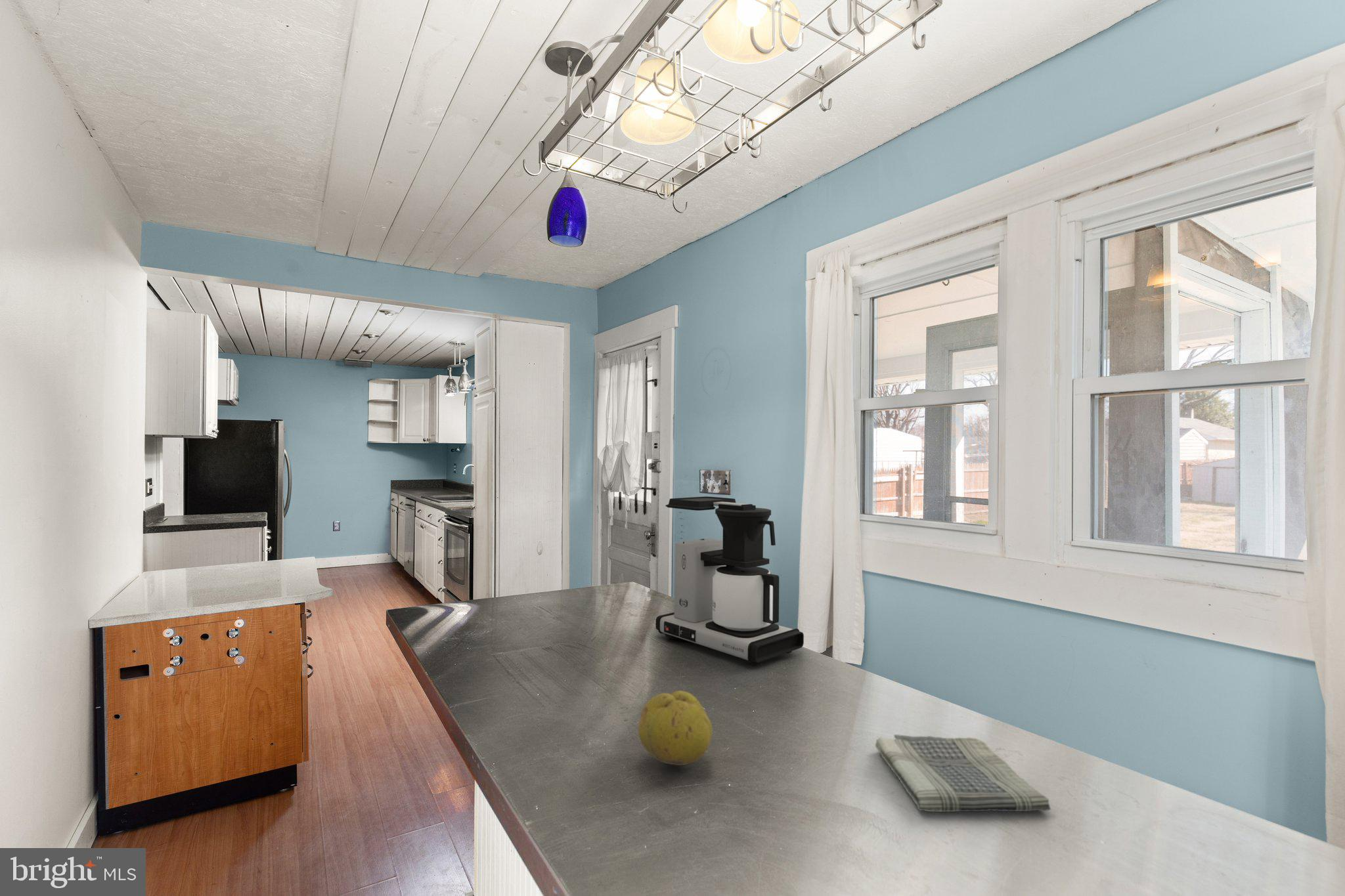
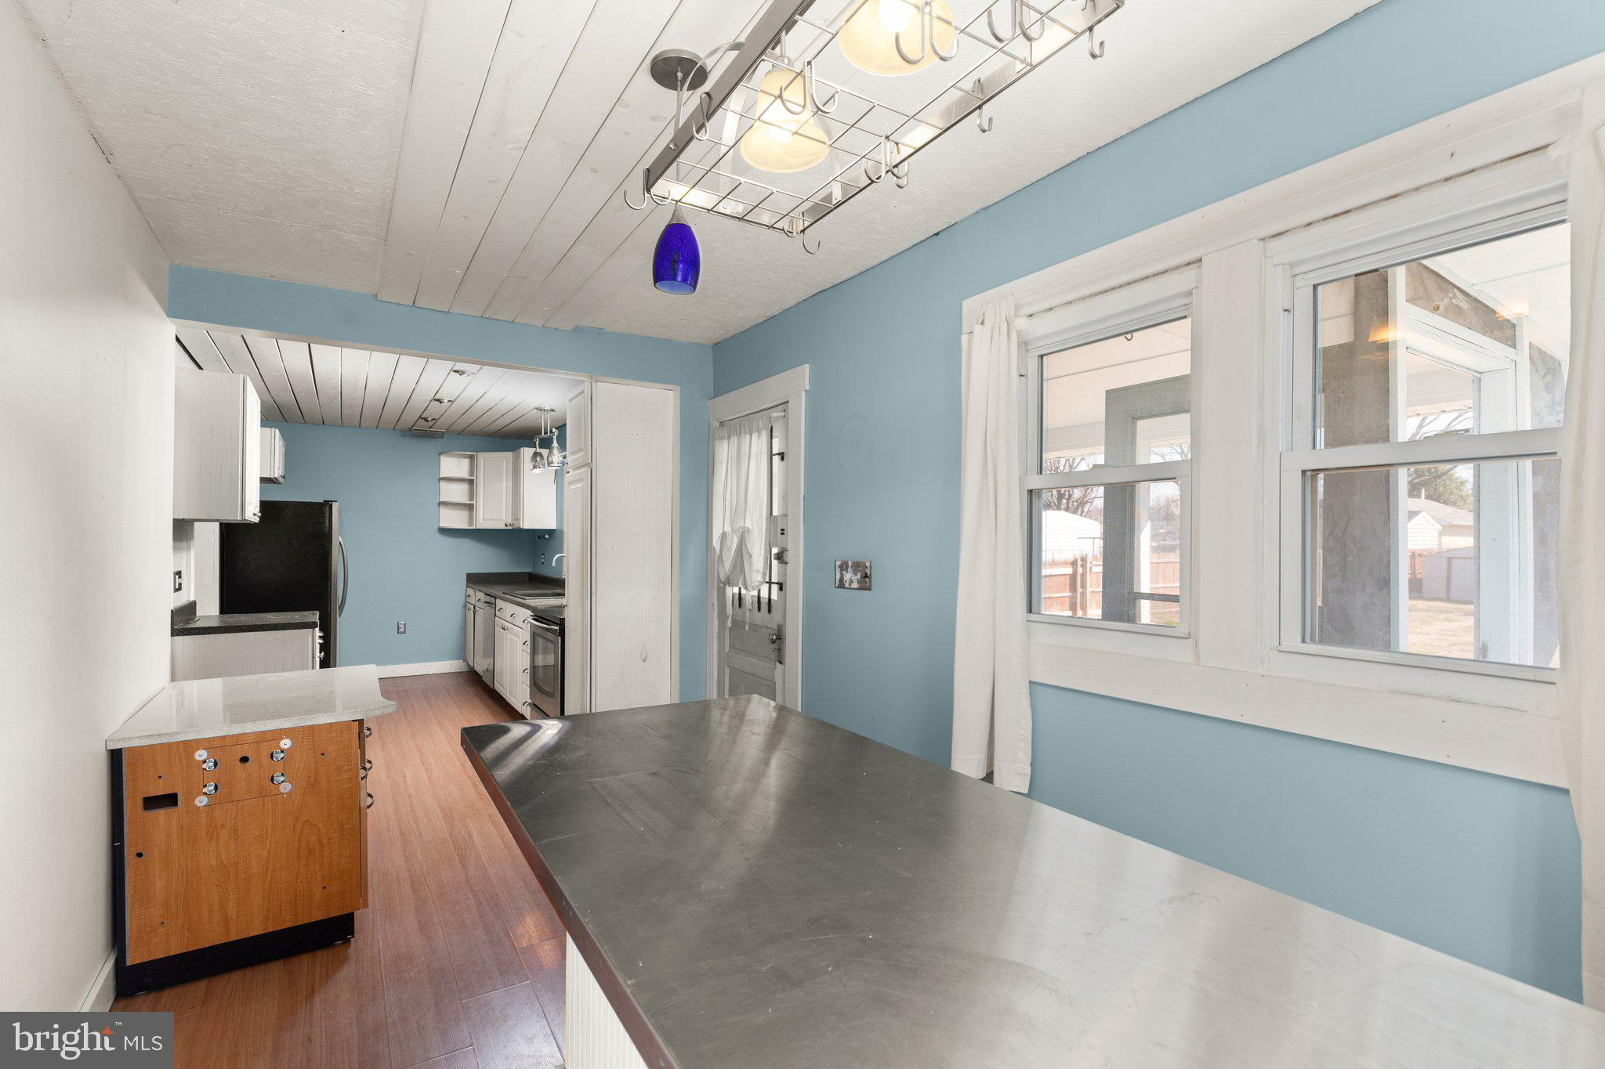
- dish towel (953, 767)
- coffee maker (727, 572)
- fruit (675, 729)
